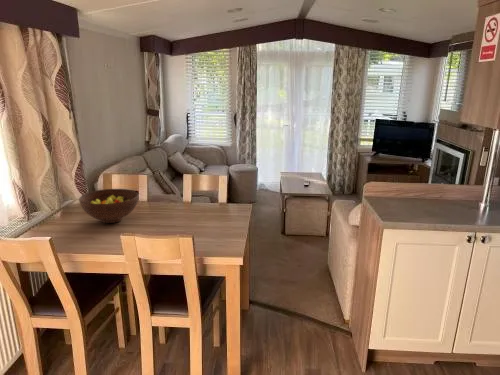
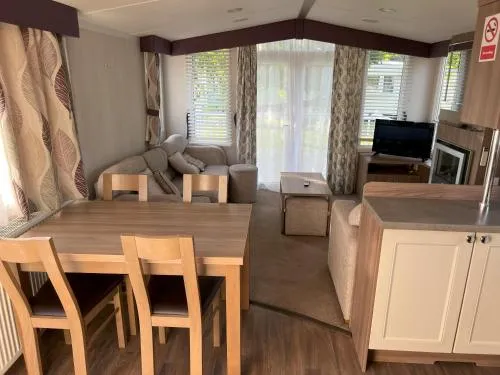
- fruit bowl (110, 208)
